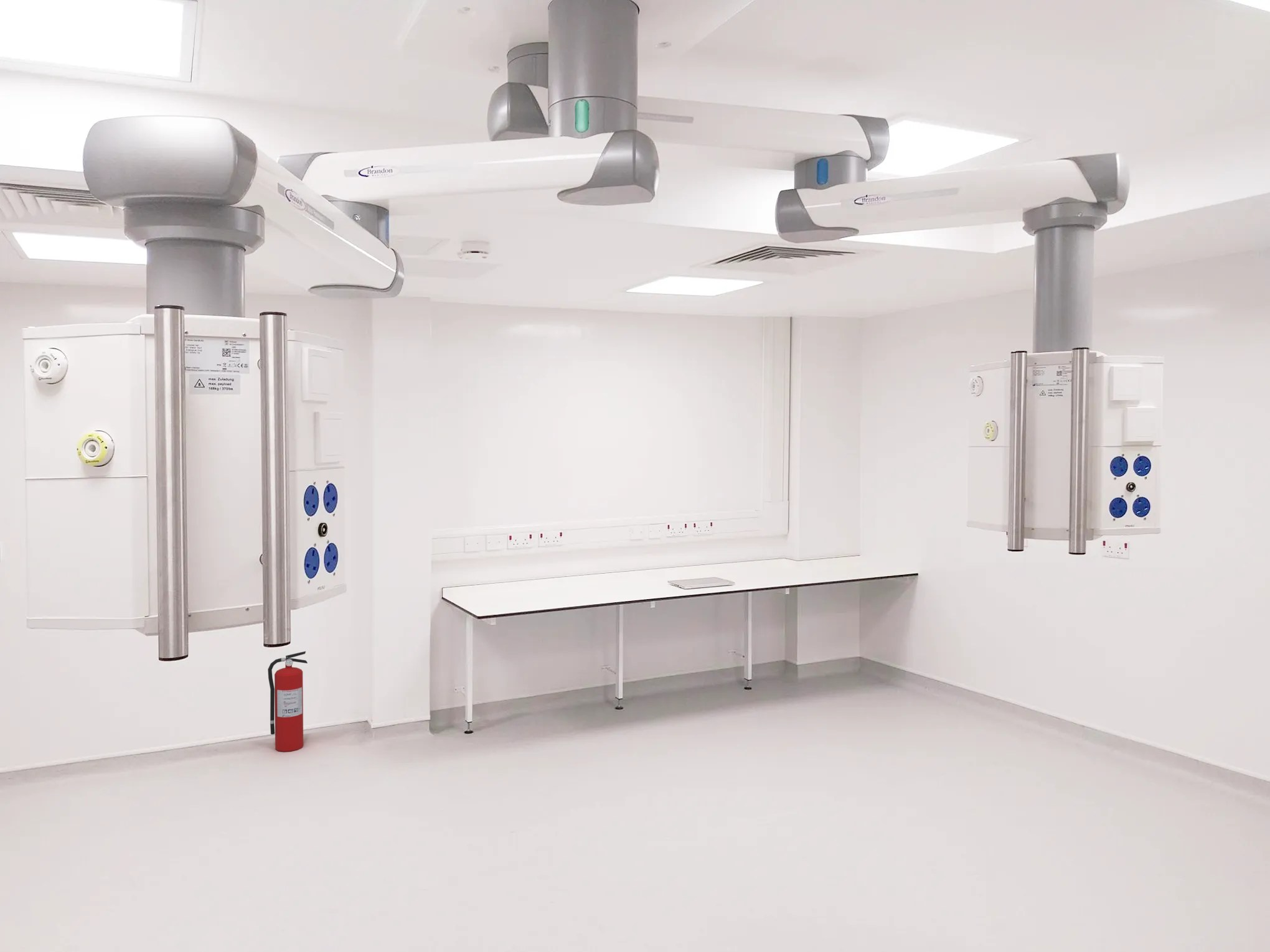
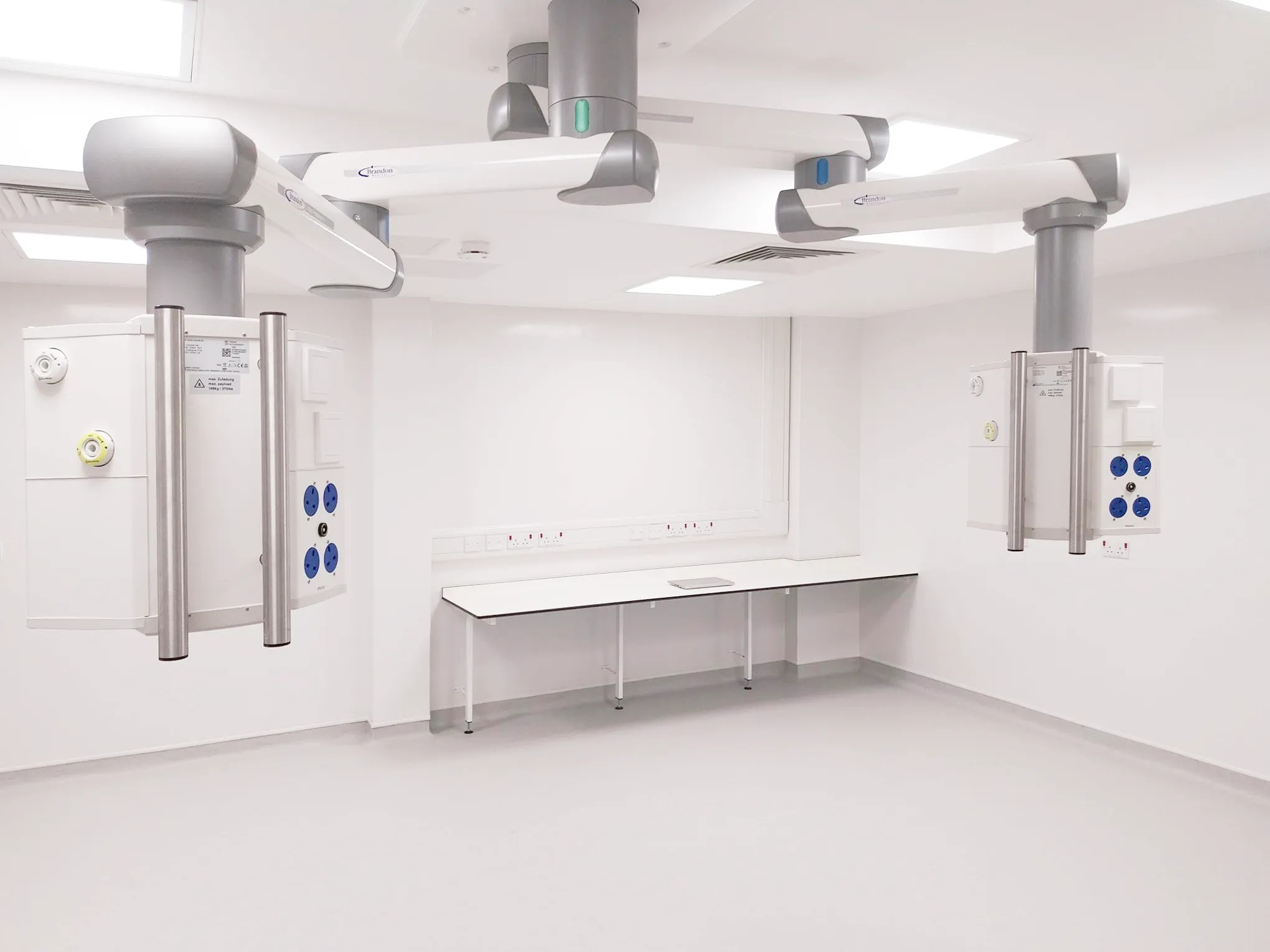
- fire extinguisher (288, 700)
